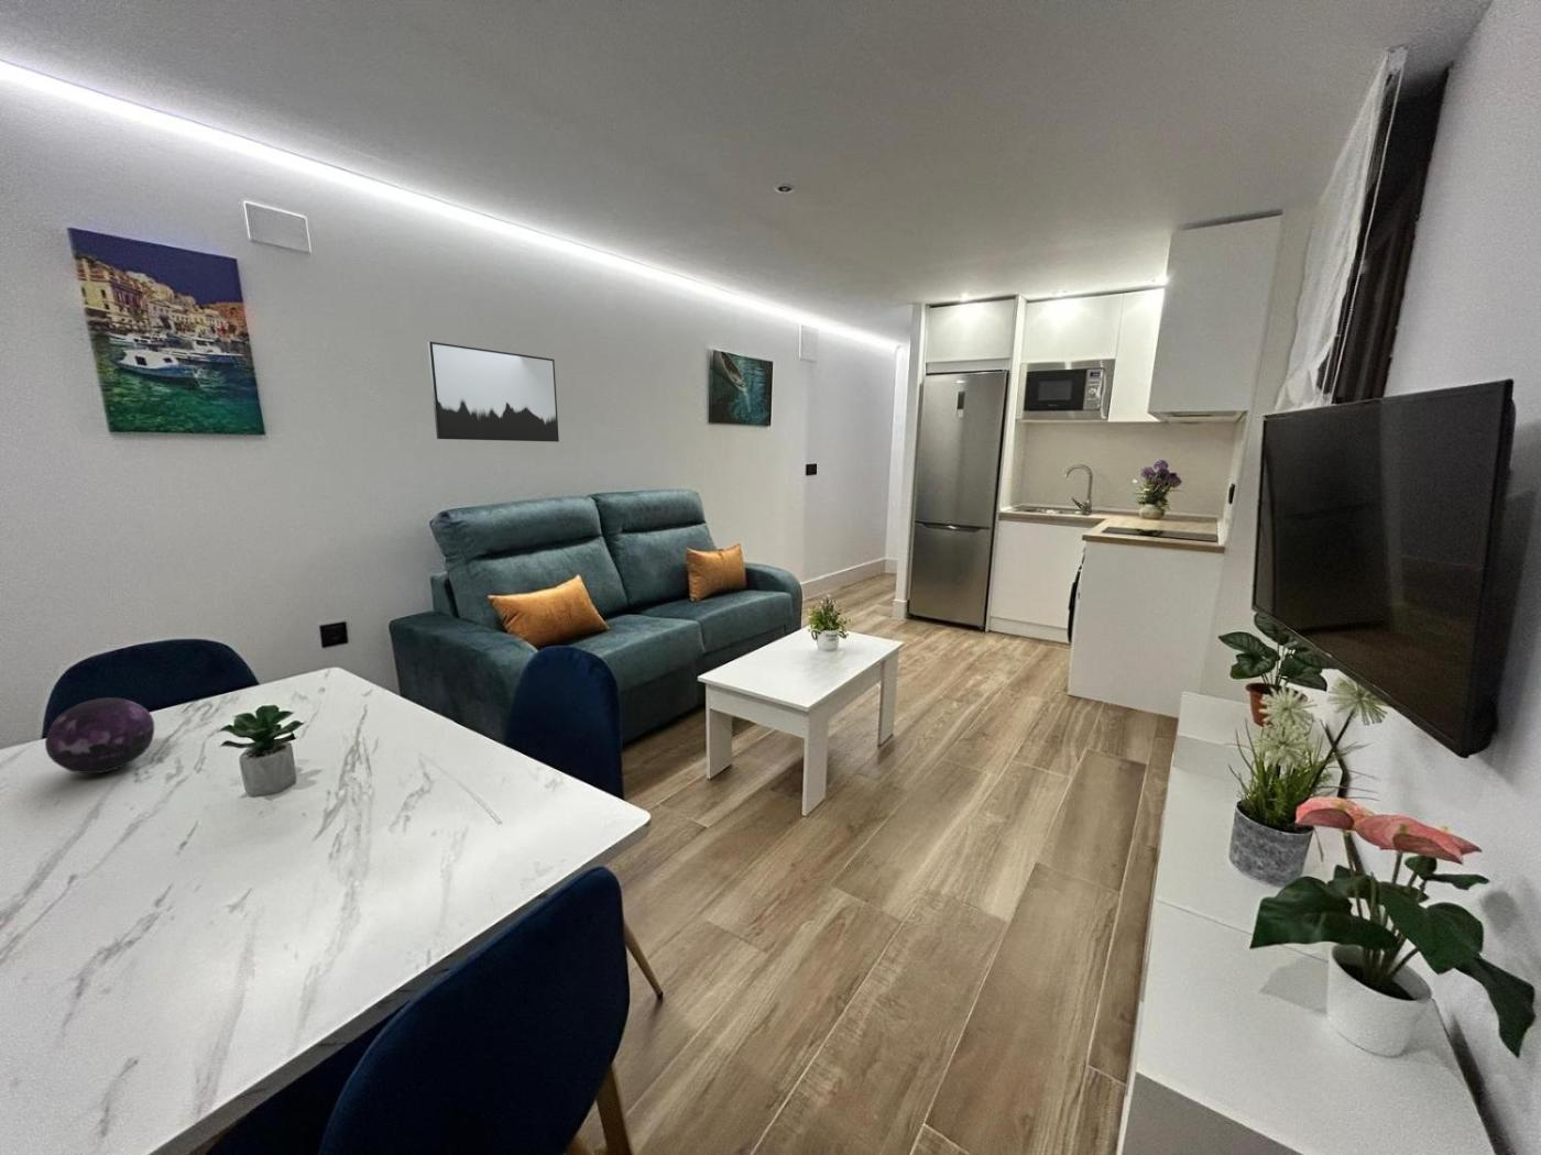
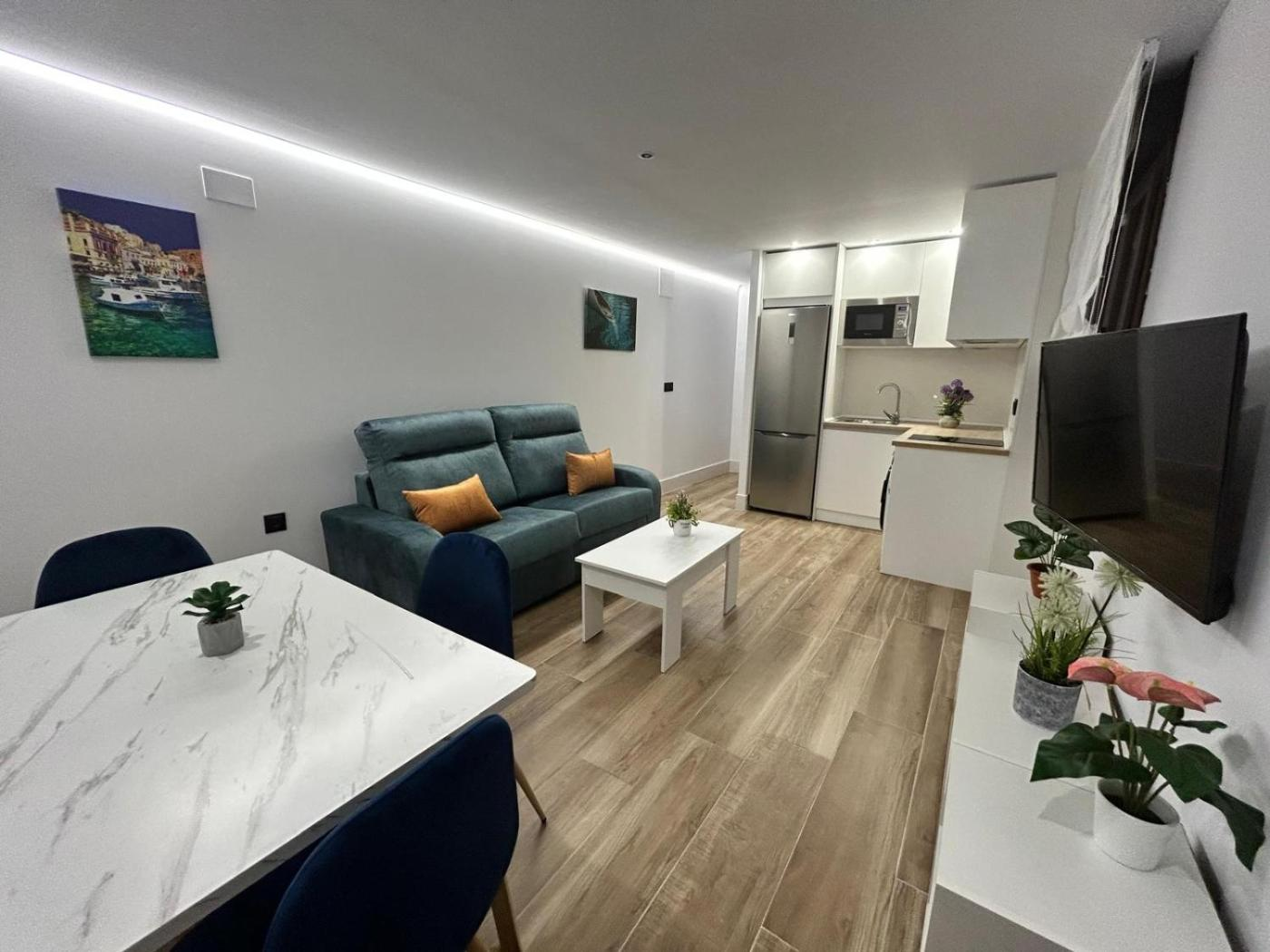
- wall art (499, 396)
- decorative orb (102, 735)
